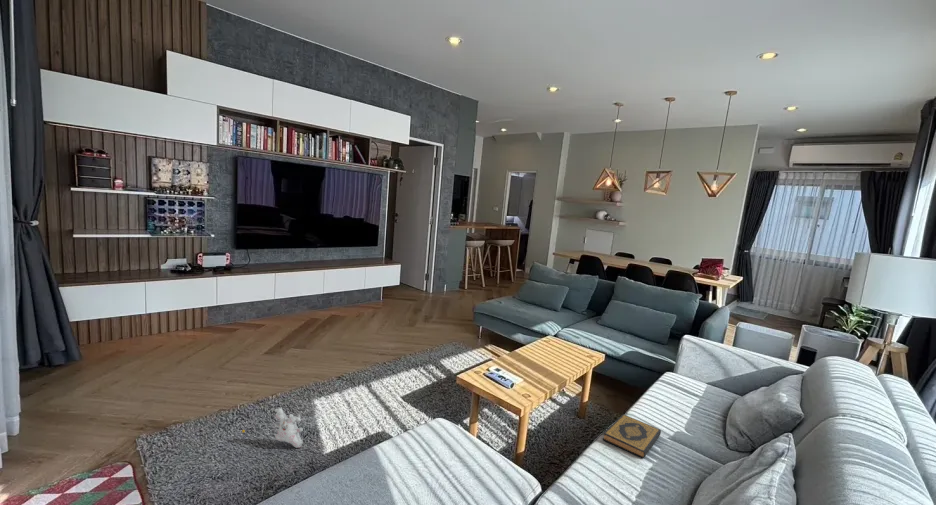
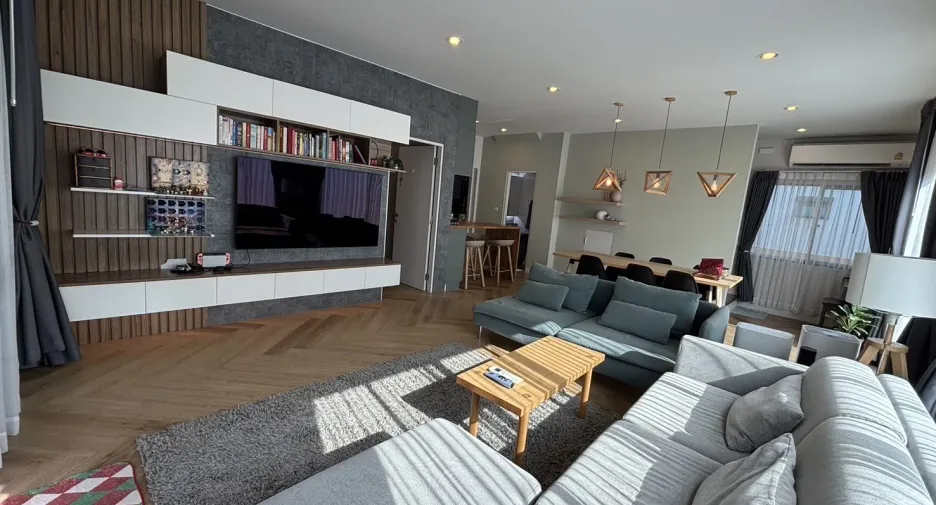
- plush toy (275, 424)
- hardback book (632, 434)
